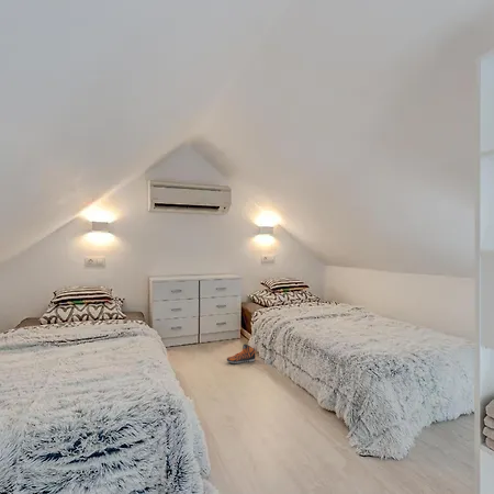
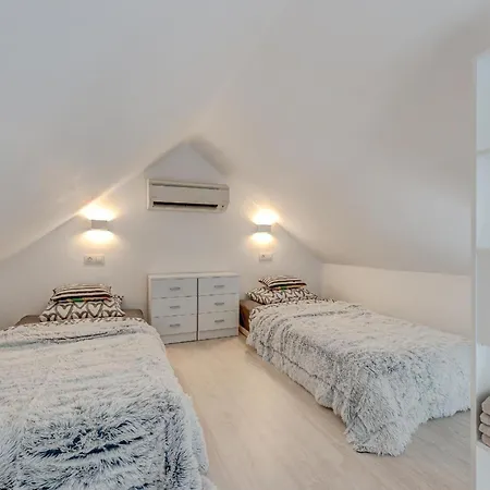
- sneaker (240, 352)
